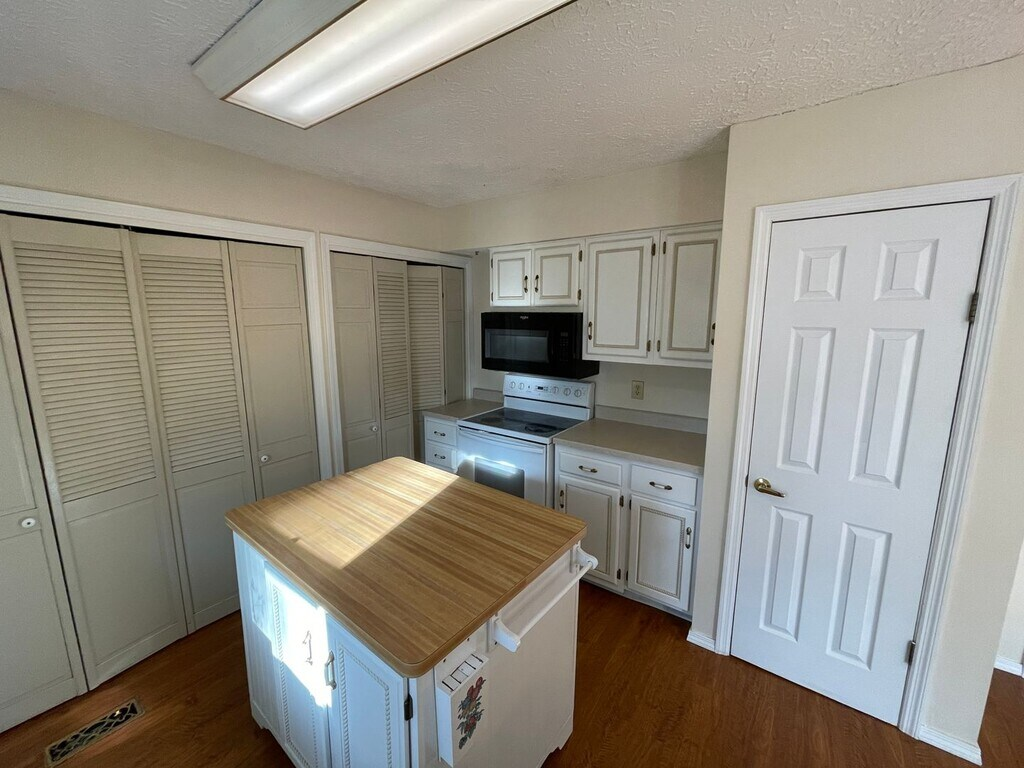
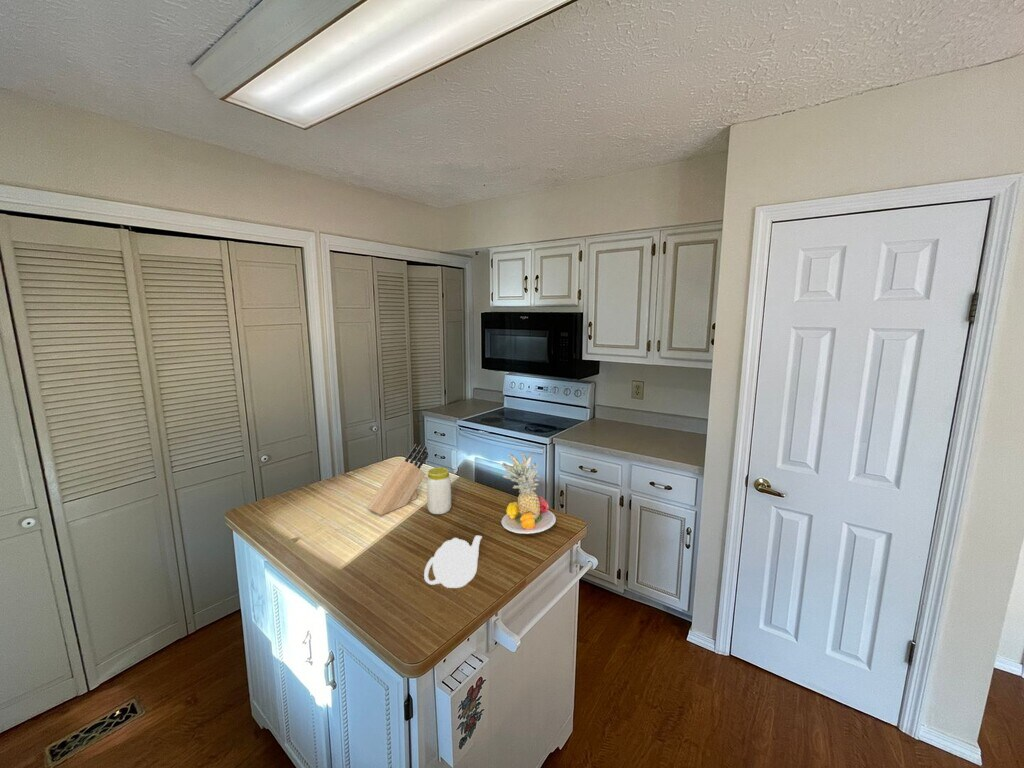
+ jar (439, 490)
+ teapot (455, 559)
+ succulent plant (528, 488)
+ knife block (400, 476)
